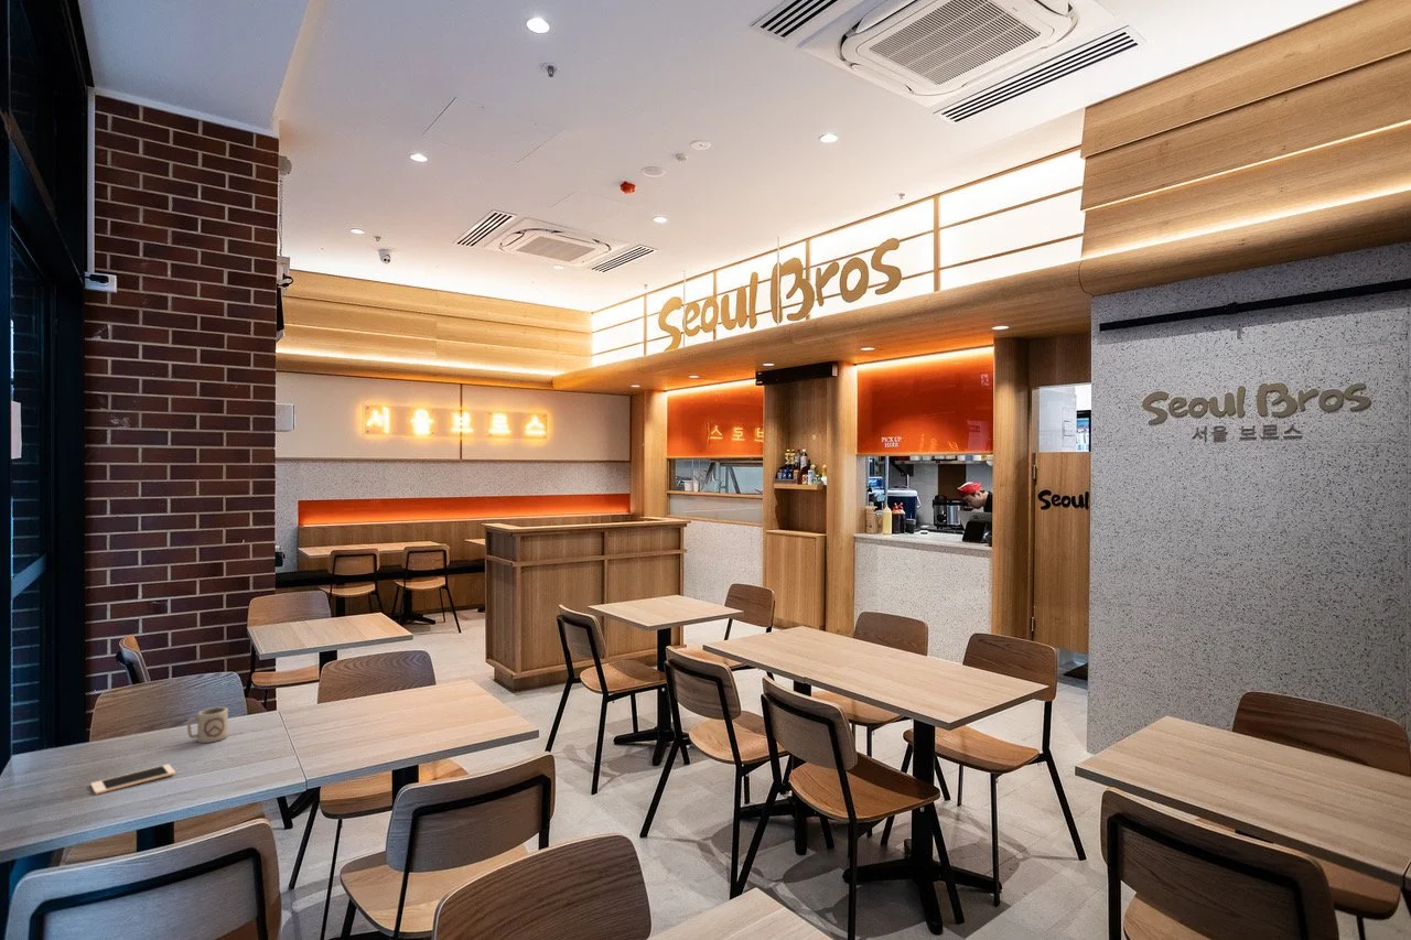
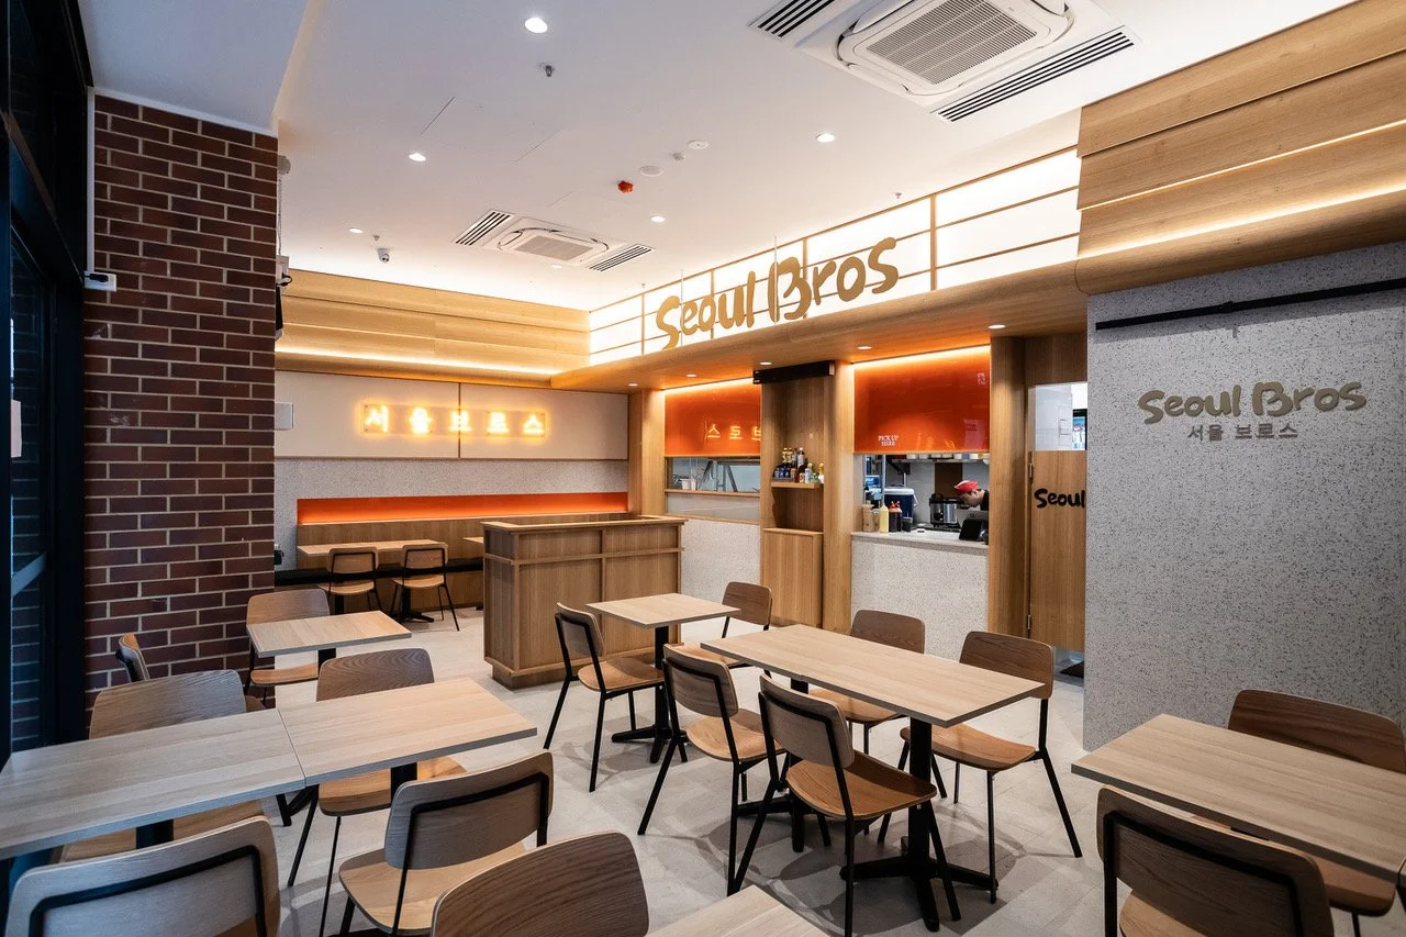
- cup (207, 725)
- cell phone (133, 778)
